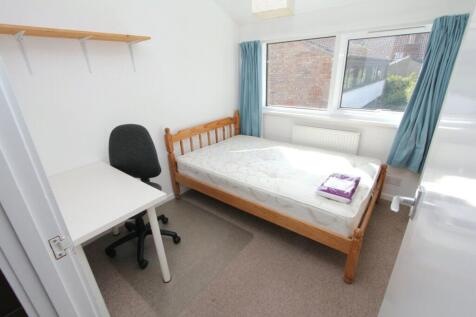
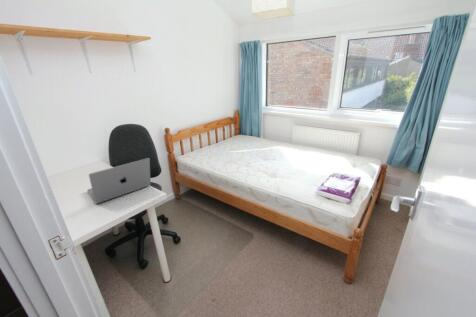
+ laptop (117, 175)
